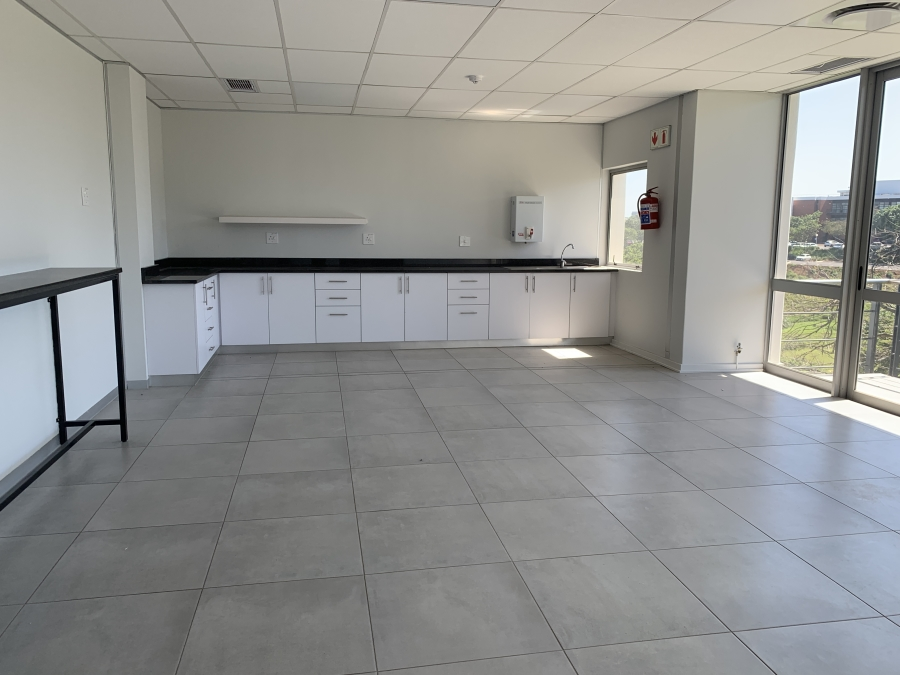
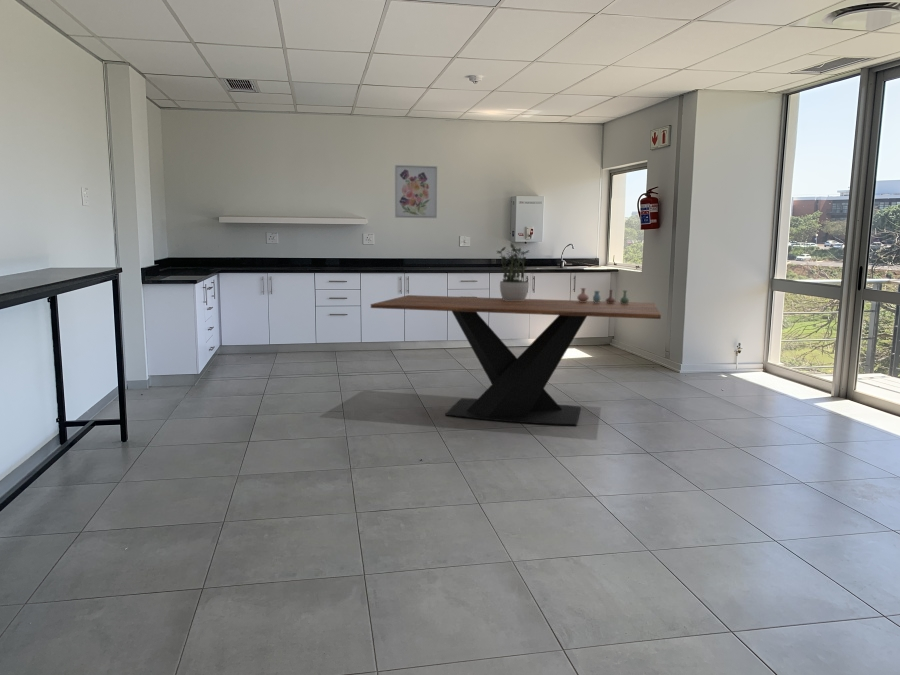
+ vase (599, 295)
+ potted plant (512, 271)
+ dining table (515, 358)
+ wall art (416, 192)
